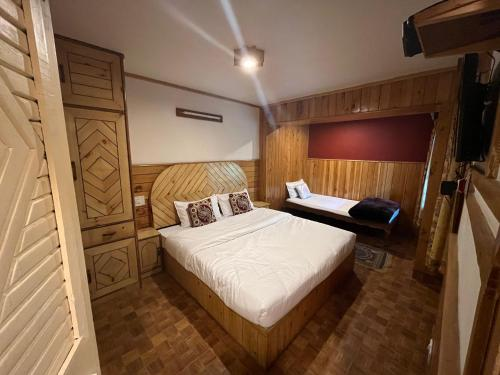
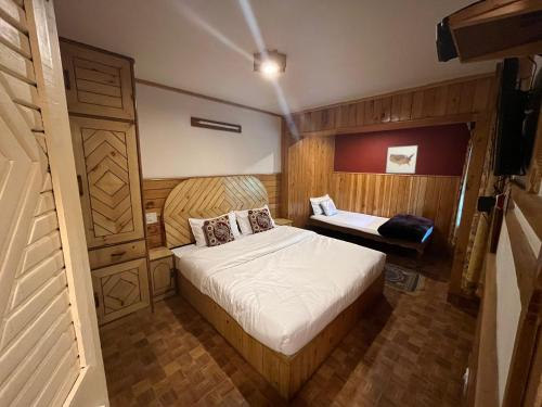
+ wall art (401, 160)
